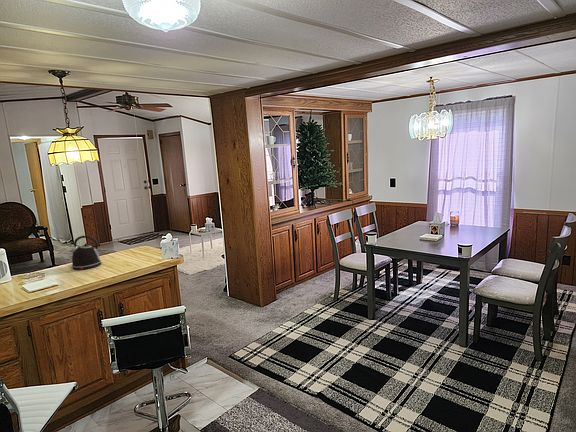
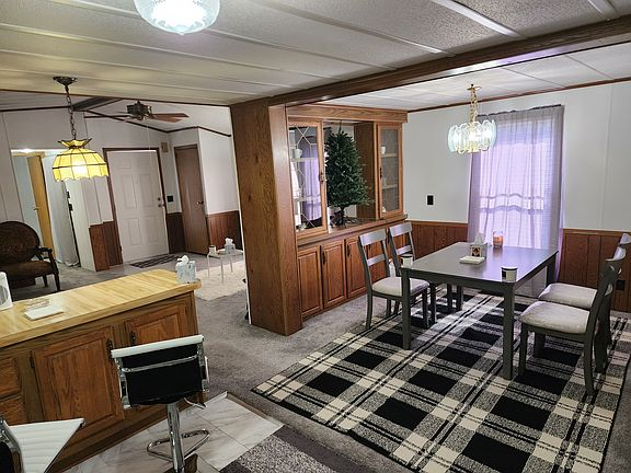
- kettle (85, 250)
